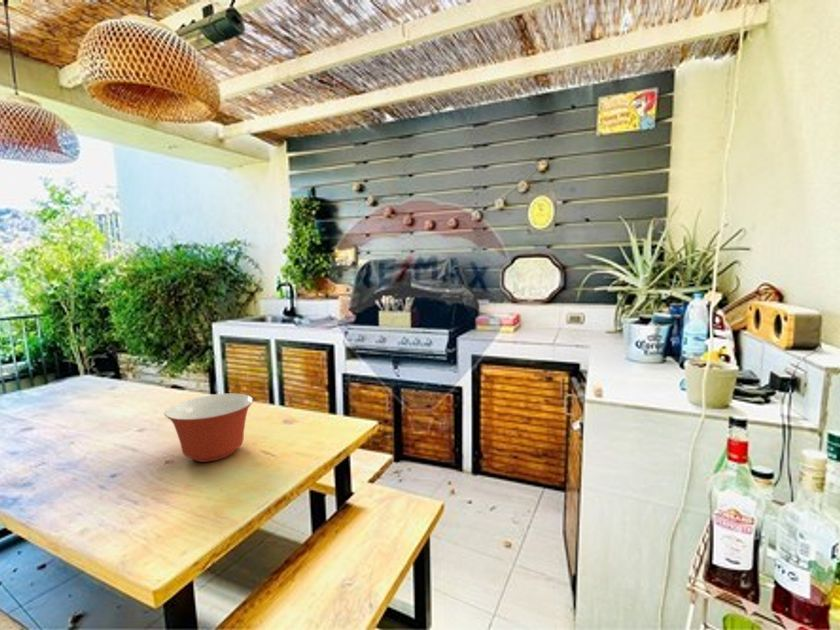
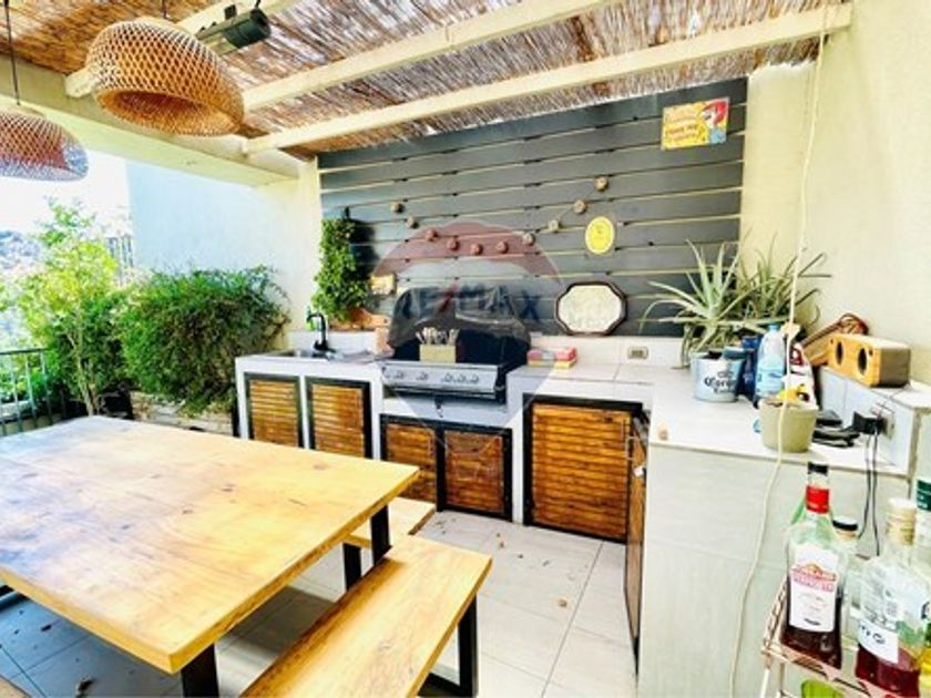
- mixing bowl (212, 429)
